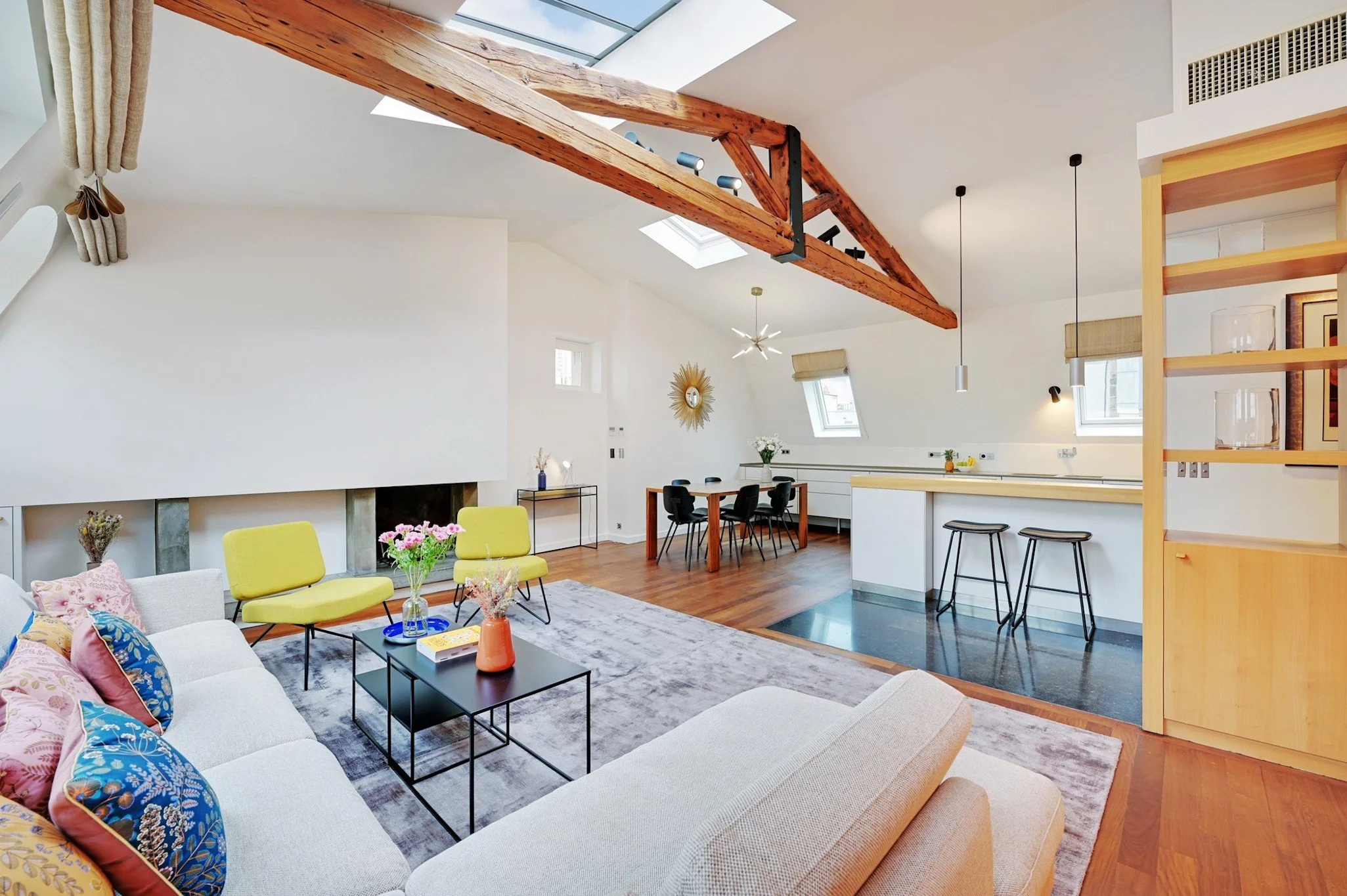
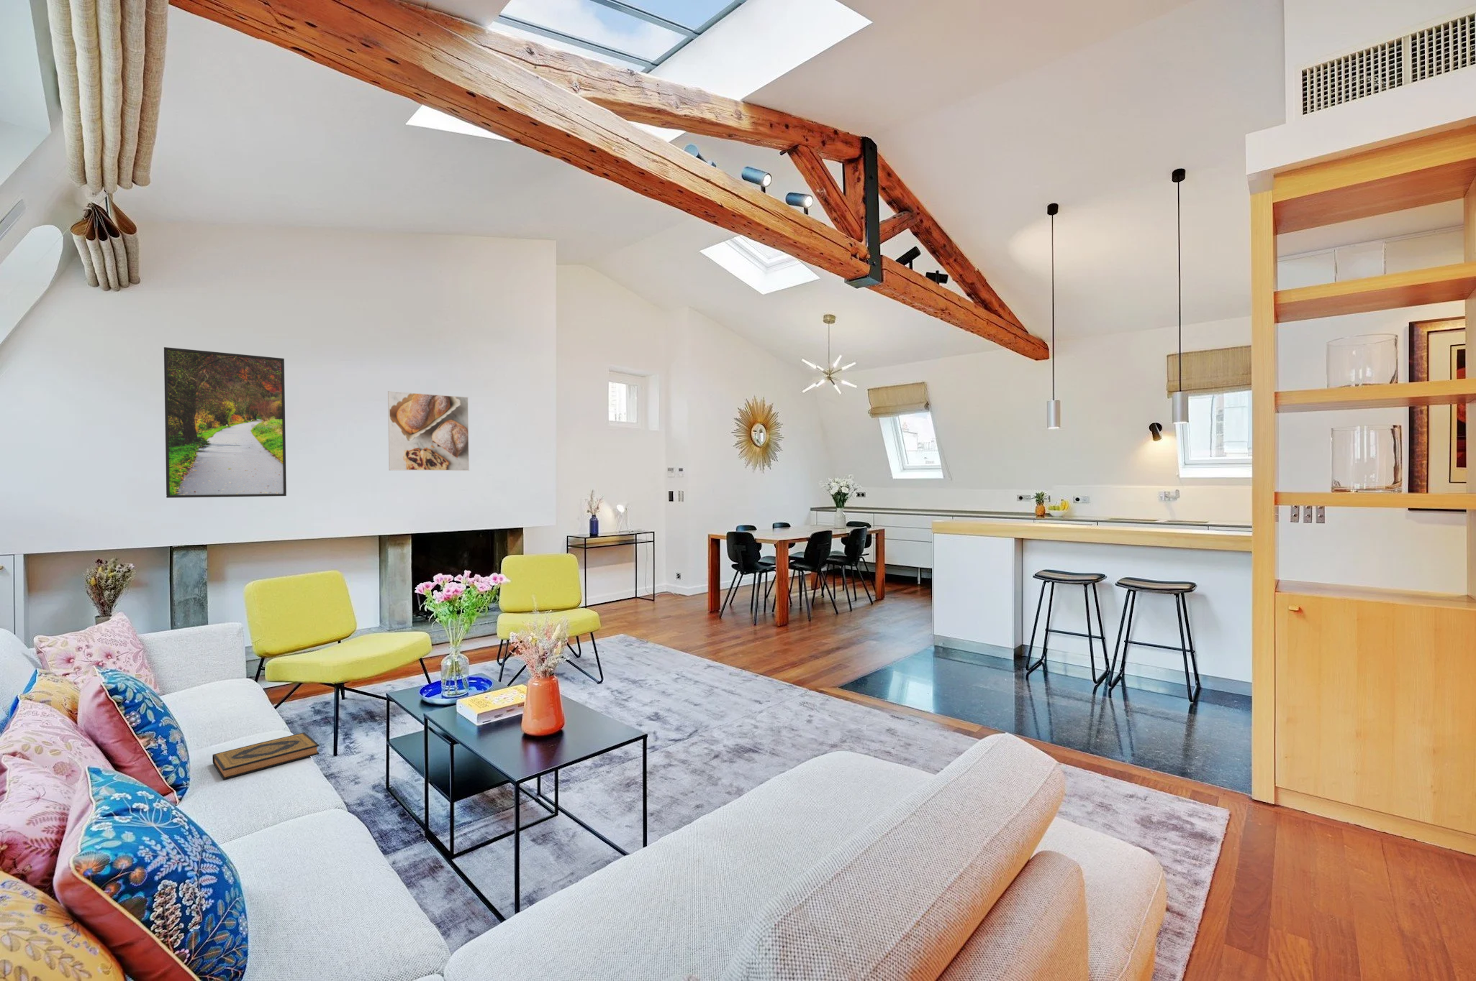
+ hardback book (266, 754)
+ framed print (430, 432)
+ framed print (228, 425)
